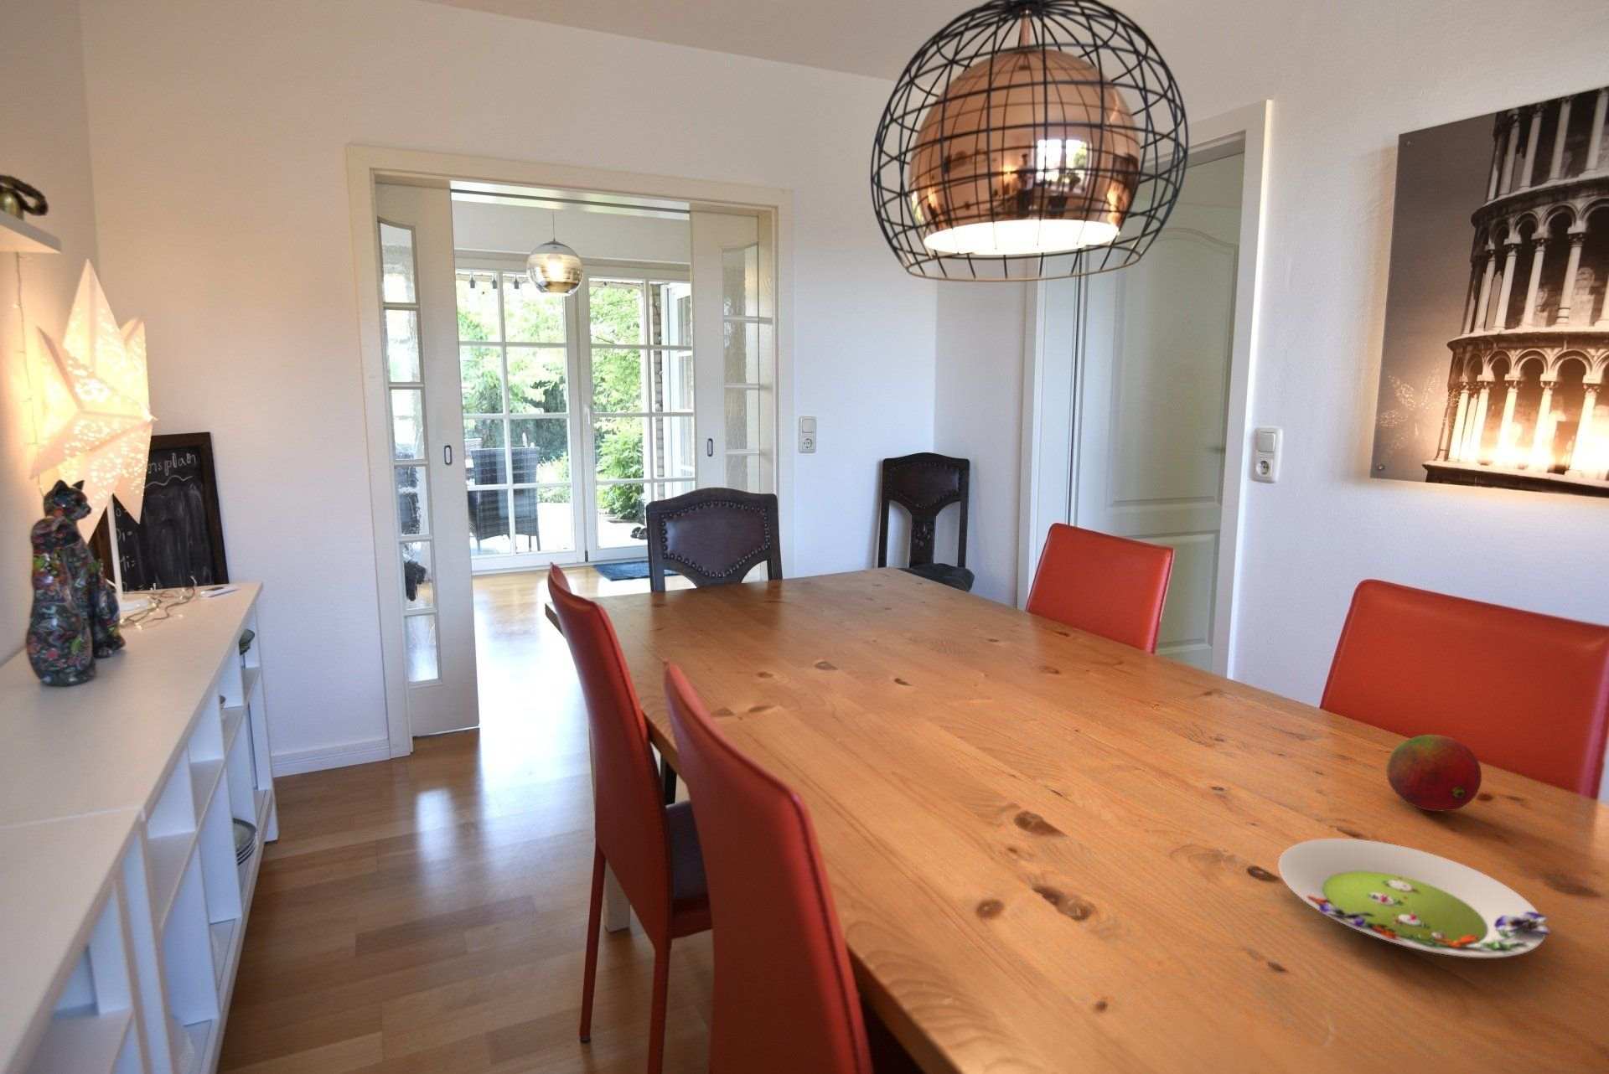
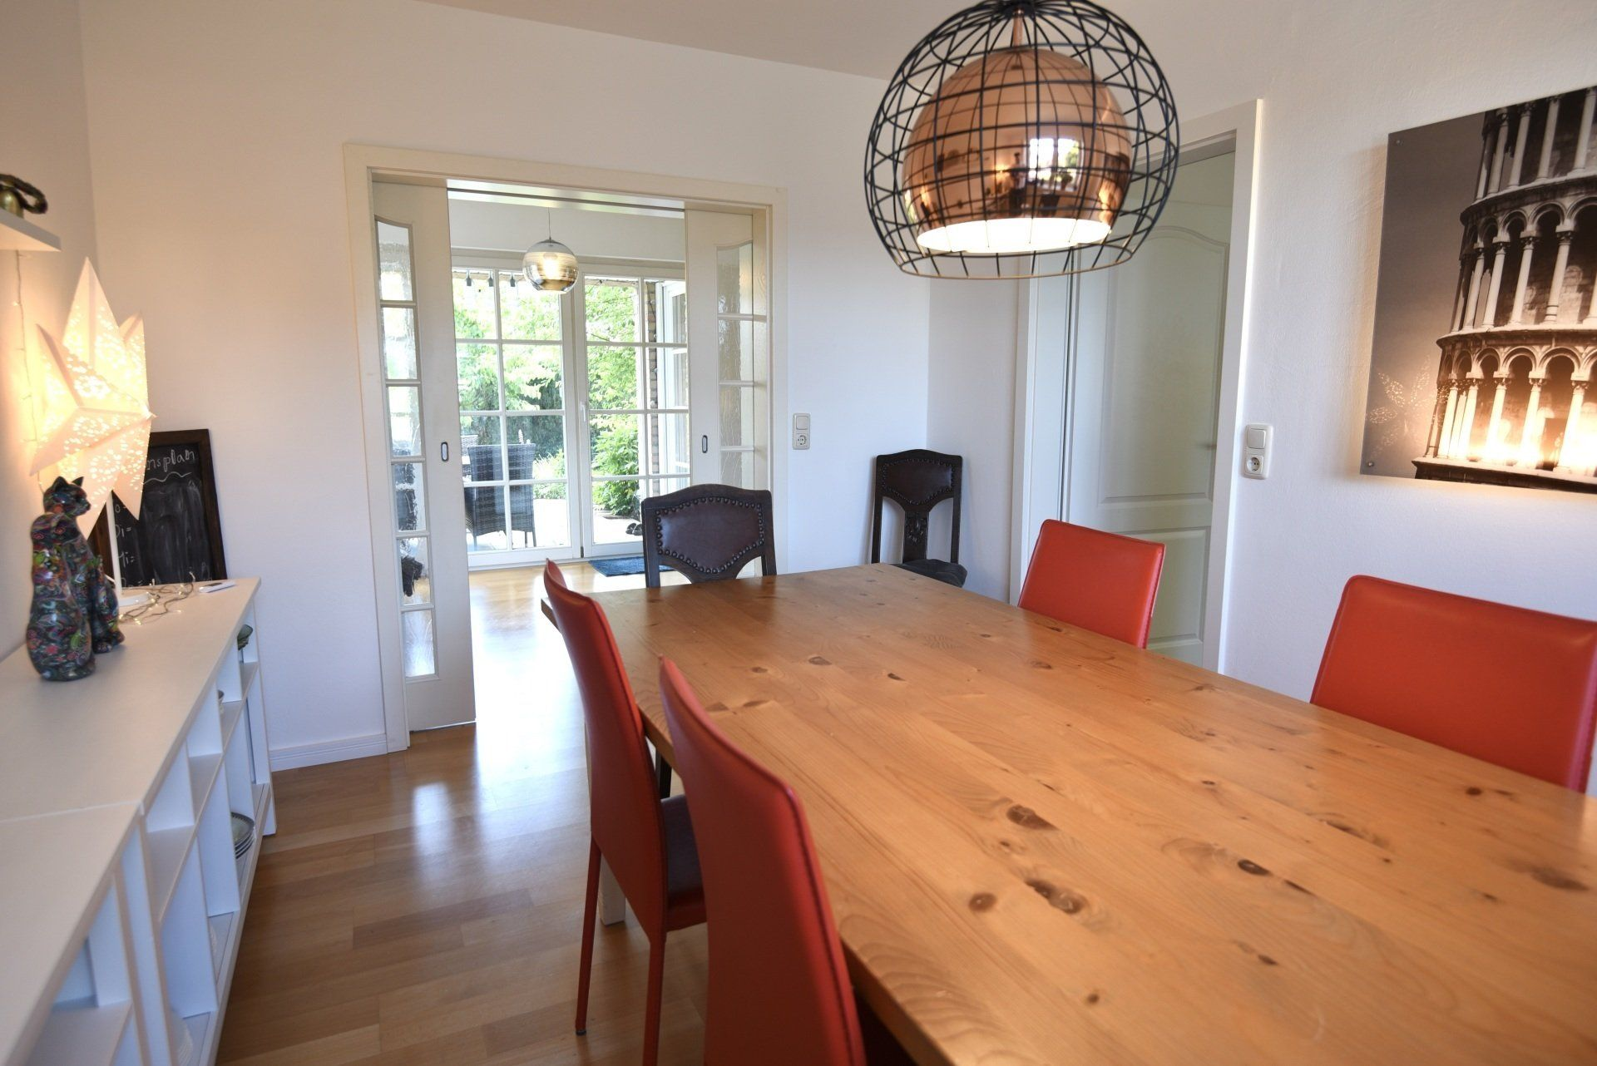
- salad plate (1402, 897)
- fruit (1429, 771)
